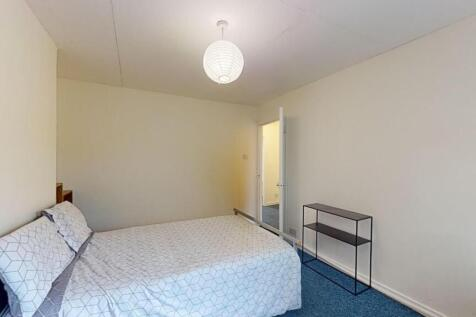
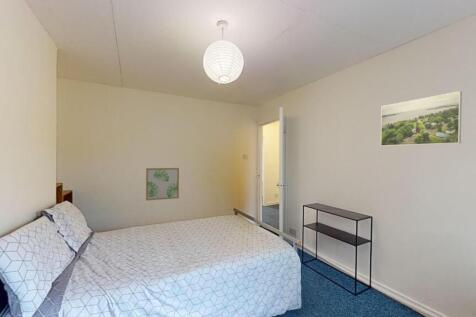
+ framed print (415, 122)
+ wall art (162, 183)
